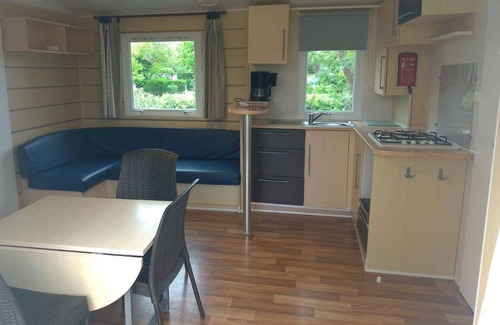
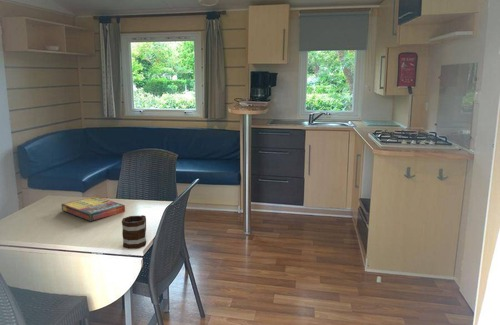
+ game compilation box (93, 207)
+ mug (136, 229)
